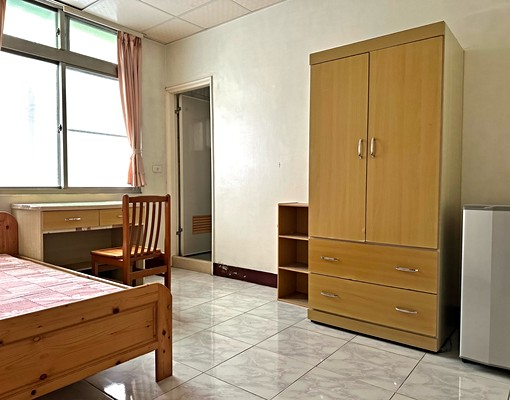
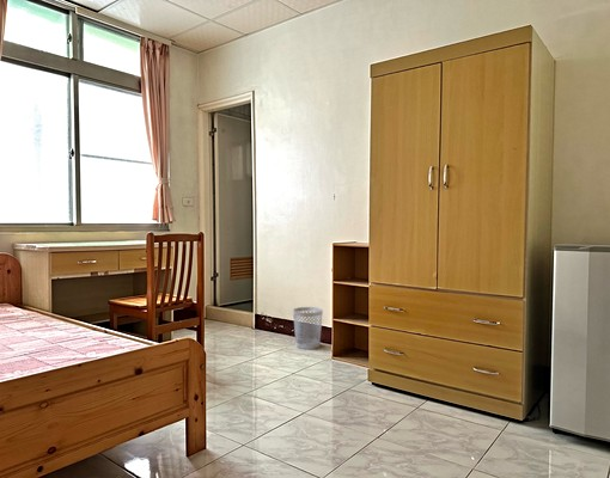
+ wastebasket (307, 327)
